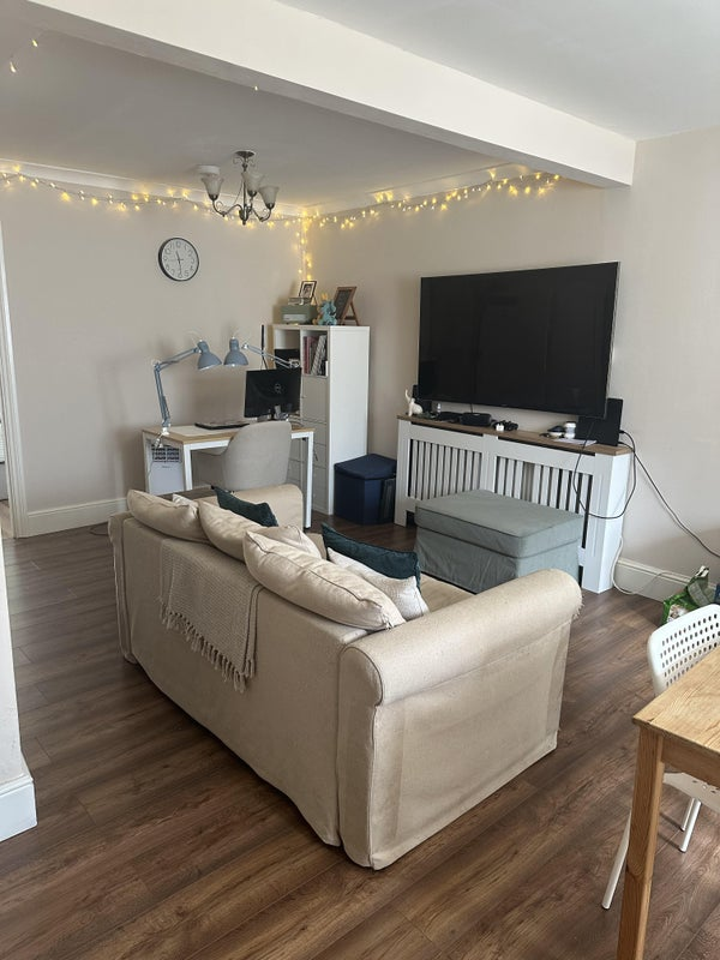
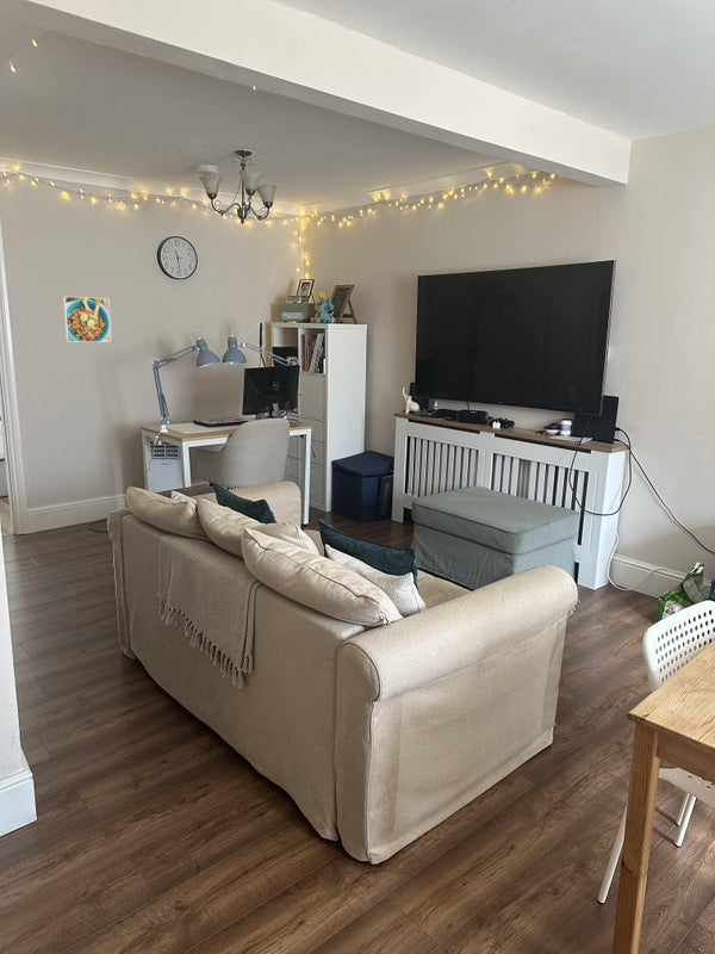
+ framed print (87, 320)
